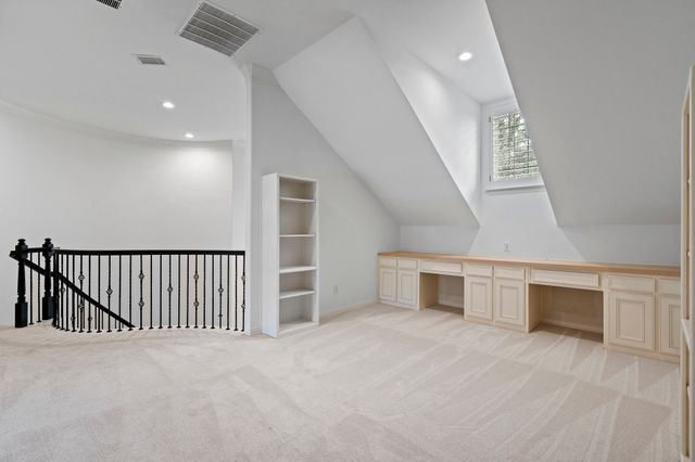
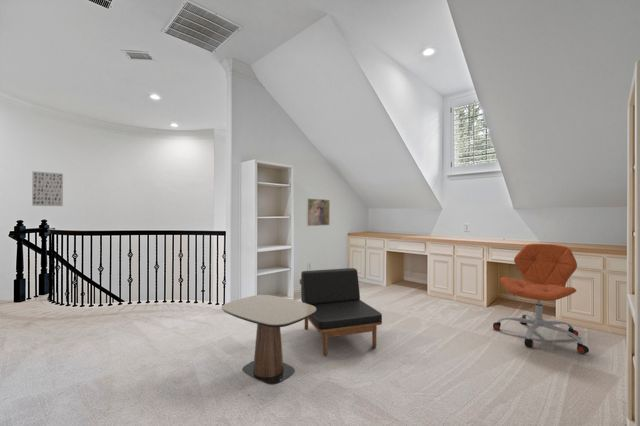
+ armless chair (338, 306)
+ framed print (318, 212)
+ side table (268, 338)
+ office chair (539, 291)
+ wall art (48, 189)
